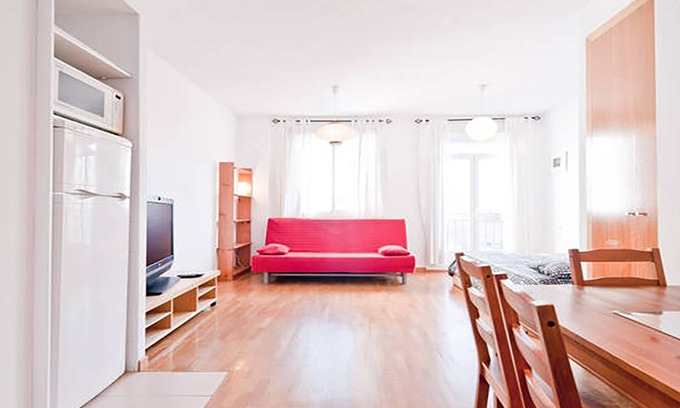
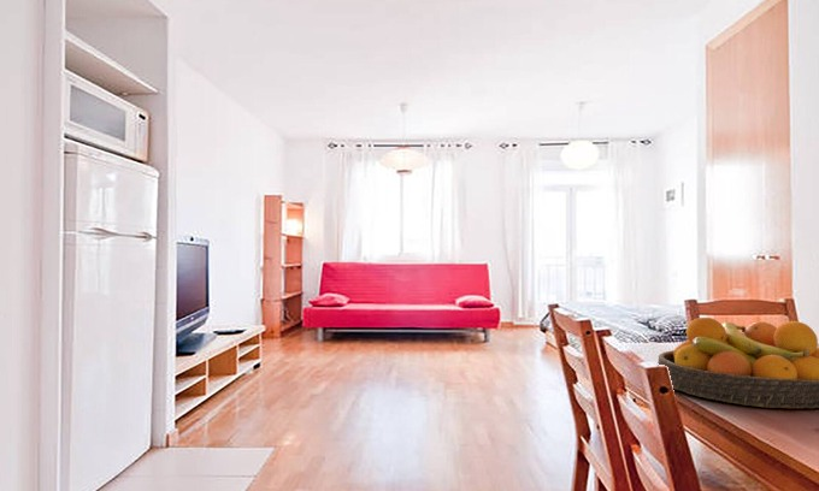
+ fruit bowl (743, 351)
